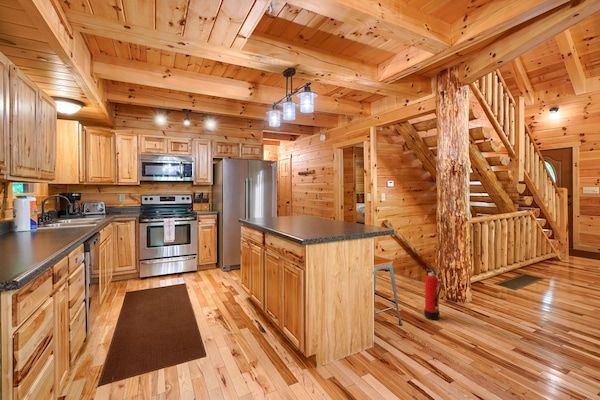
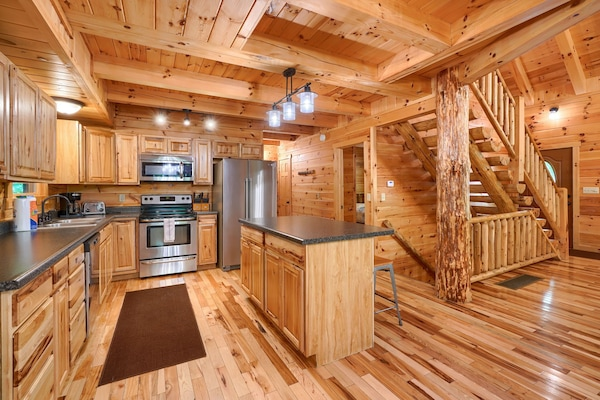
- fire extinguisher (433, 292)
